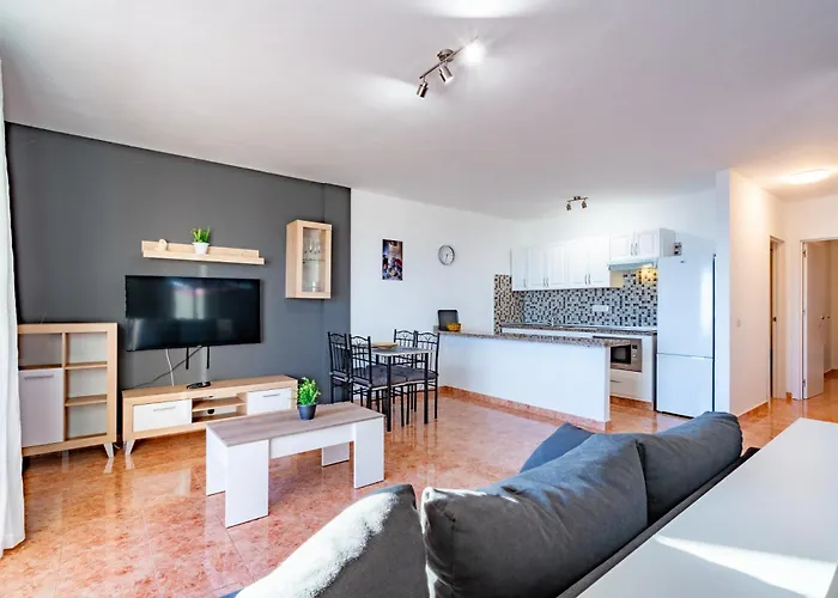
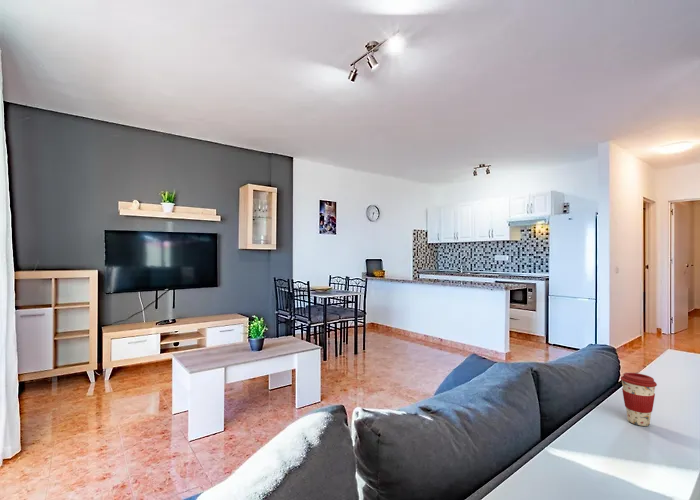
+ coffee cup (638, 399)
